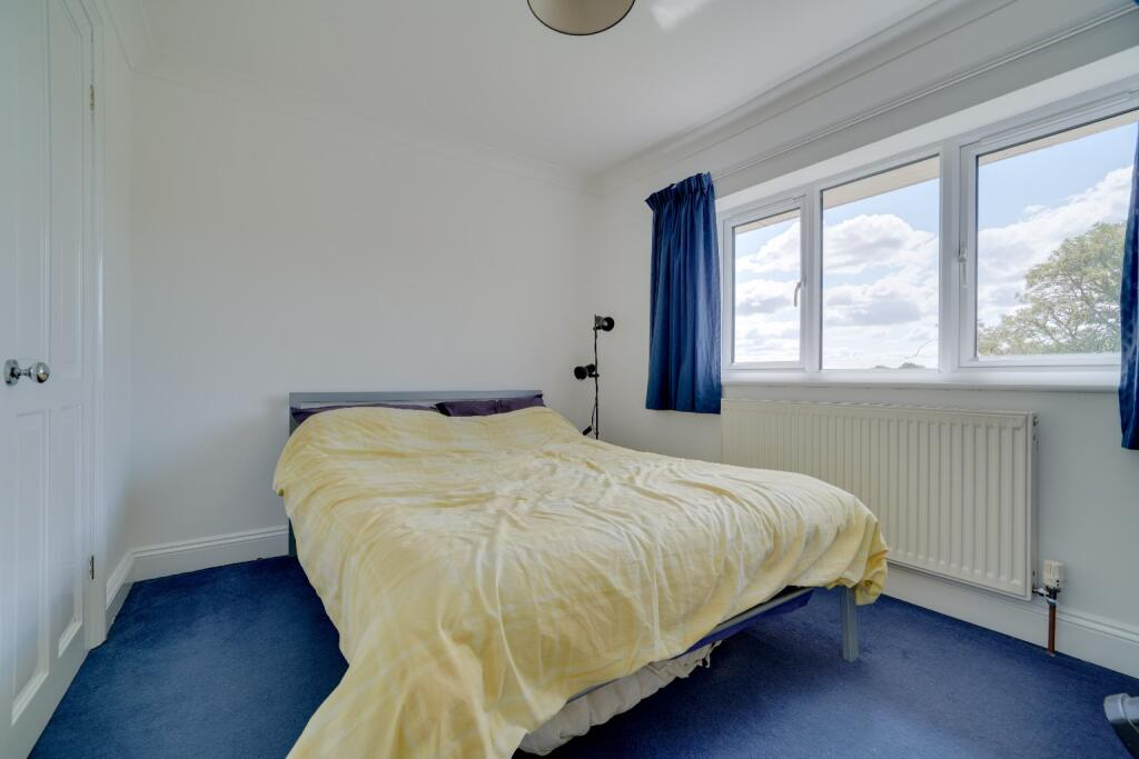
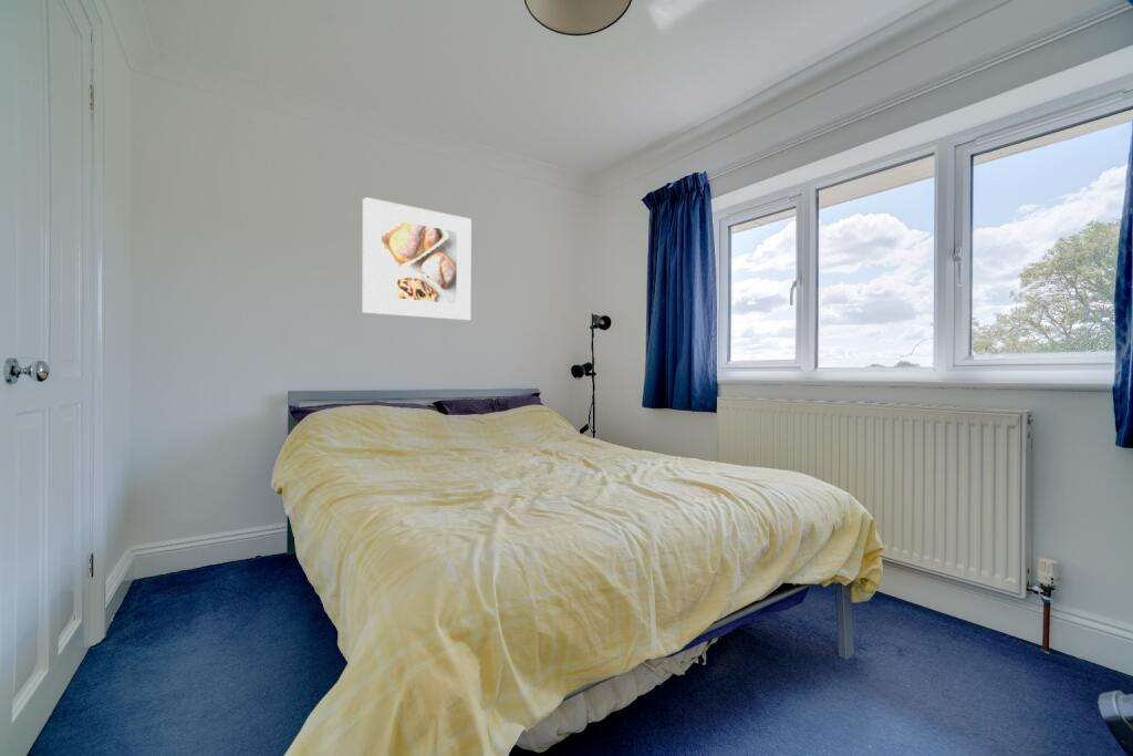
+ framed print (419, 262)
